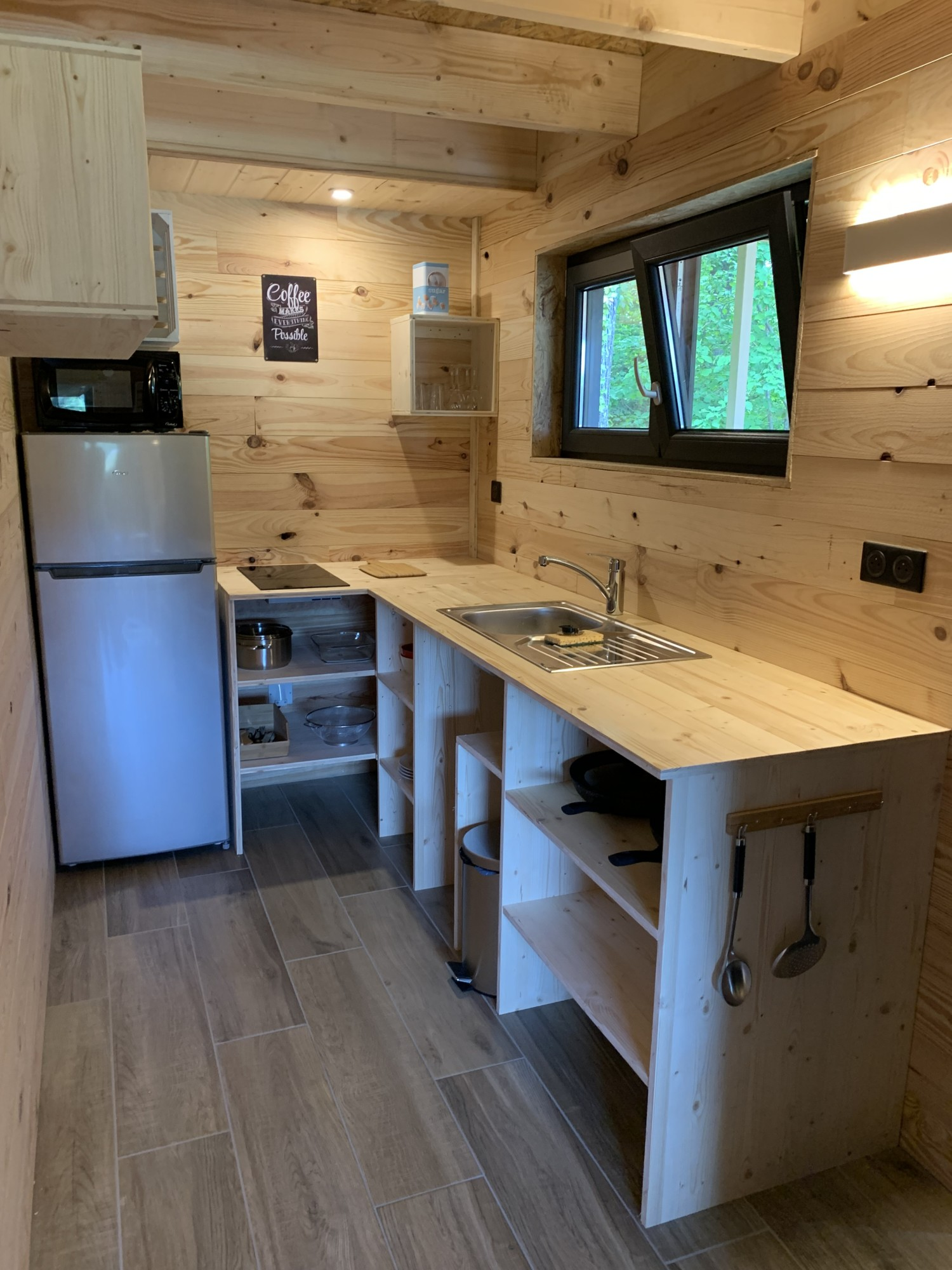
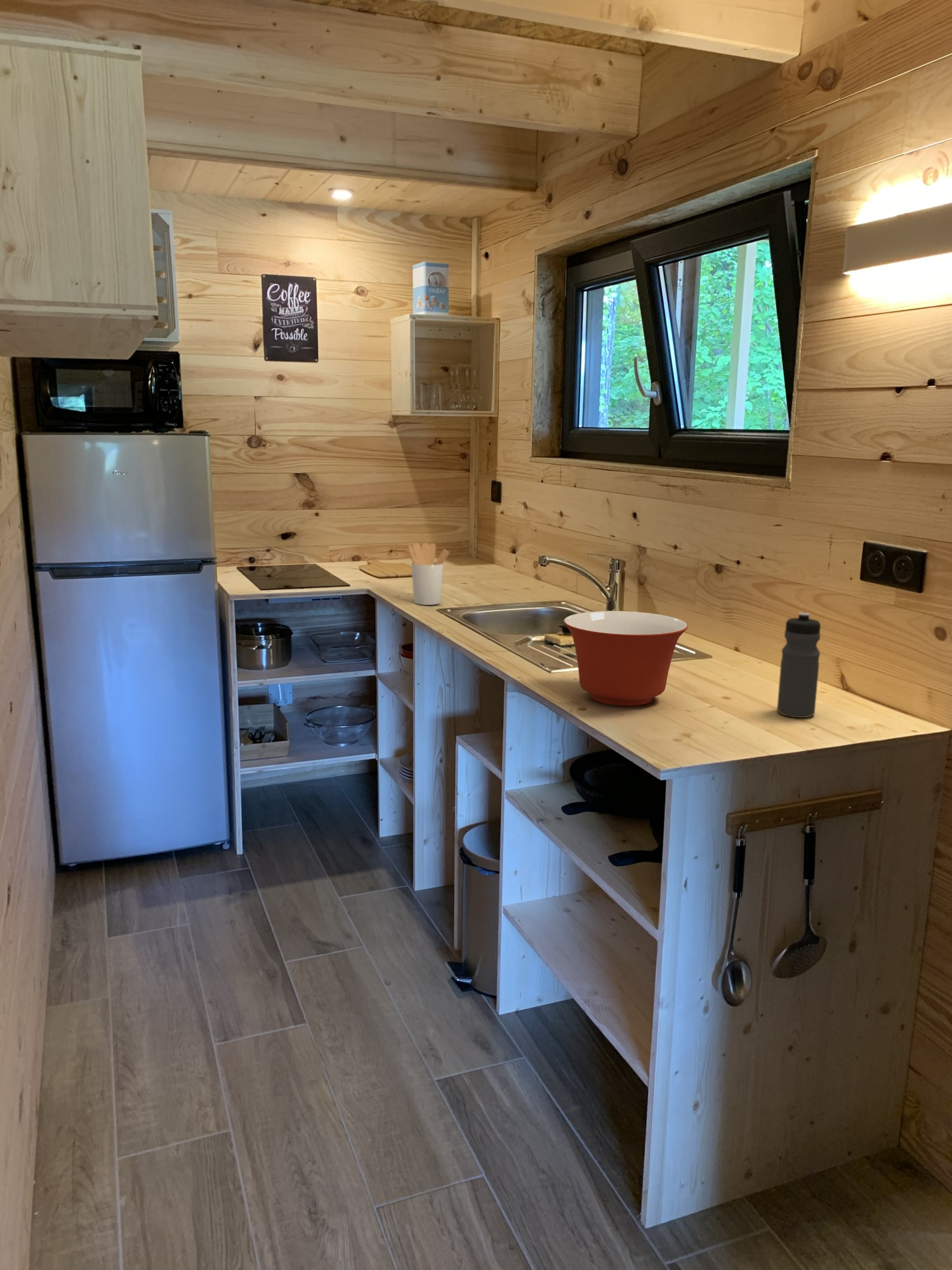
+ mixing bowl (623, 660)
+ water bottle (800, 663)
+ utensil holder (426, 572)
